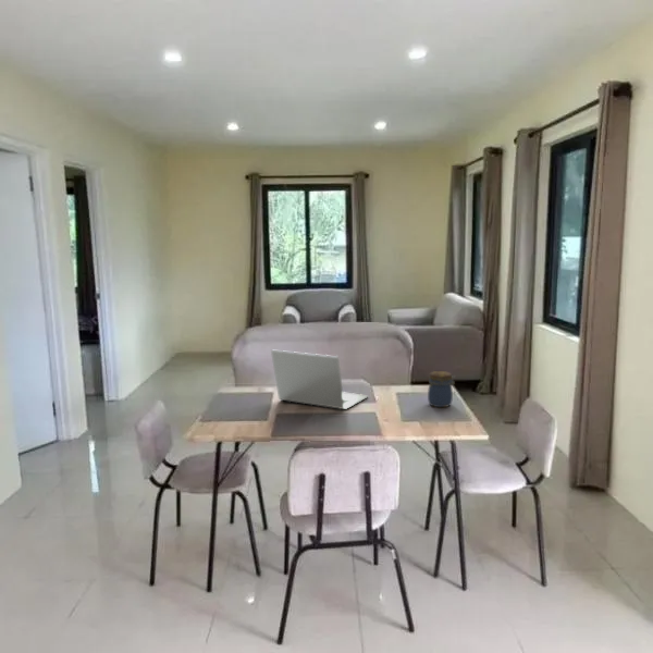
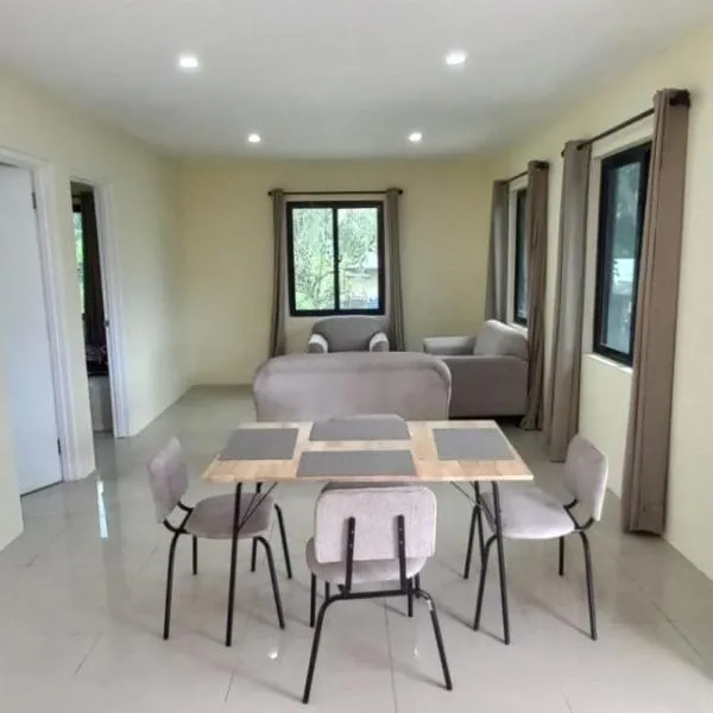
- jar (441, 389)
- laptop (321, 373)
